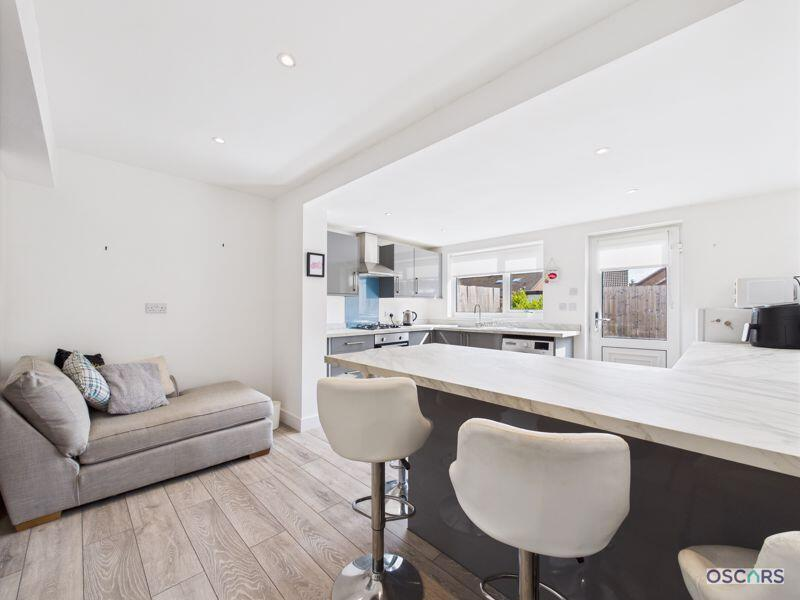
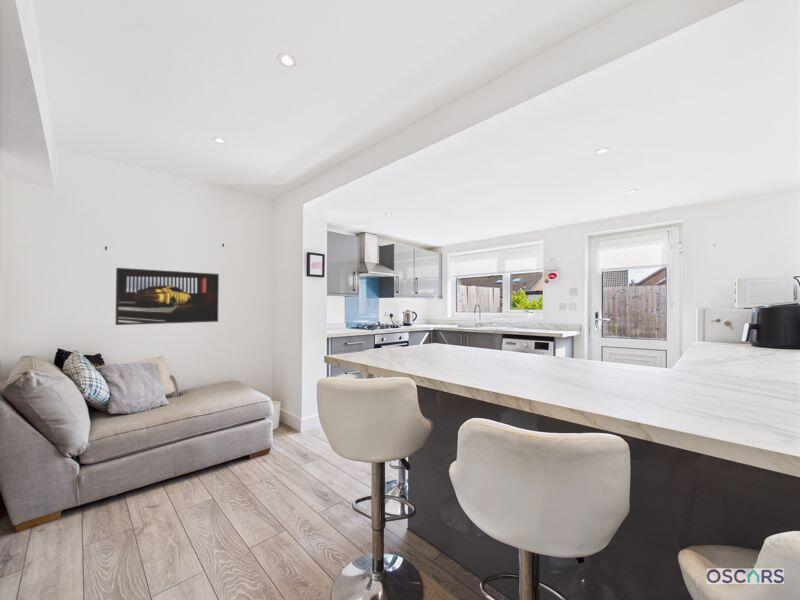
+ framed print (171, 297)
